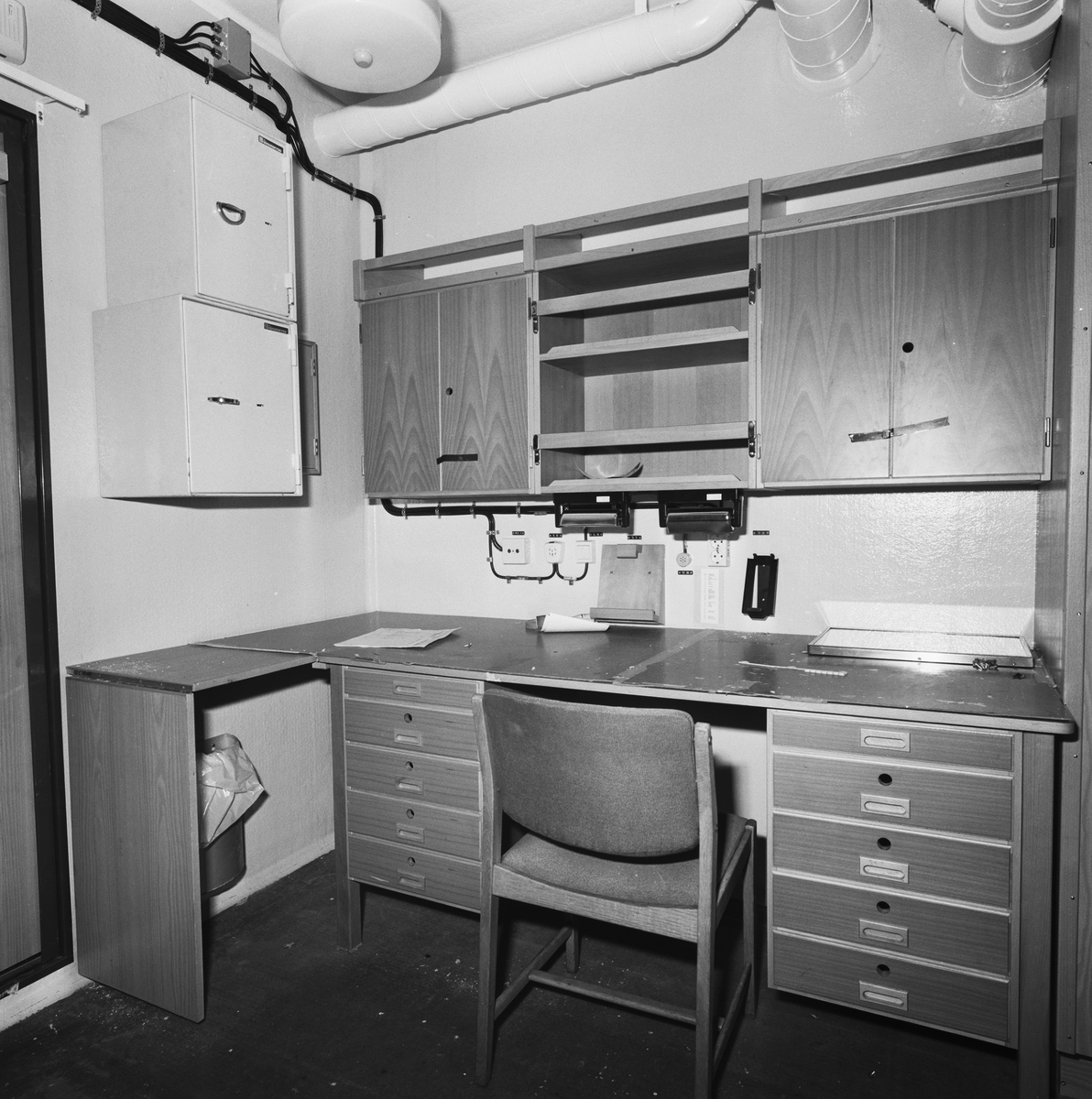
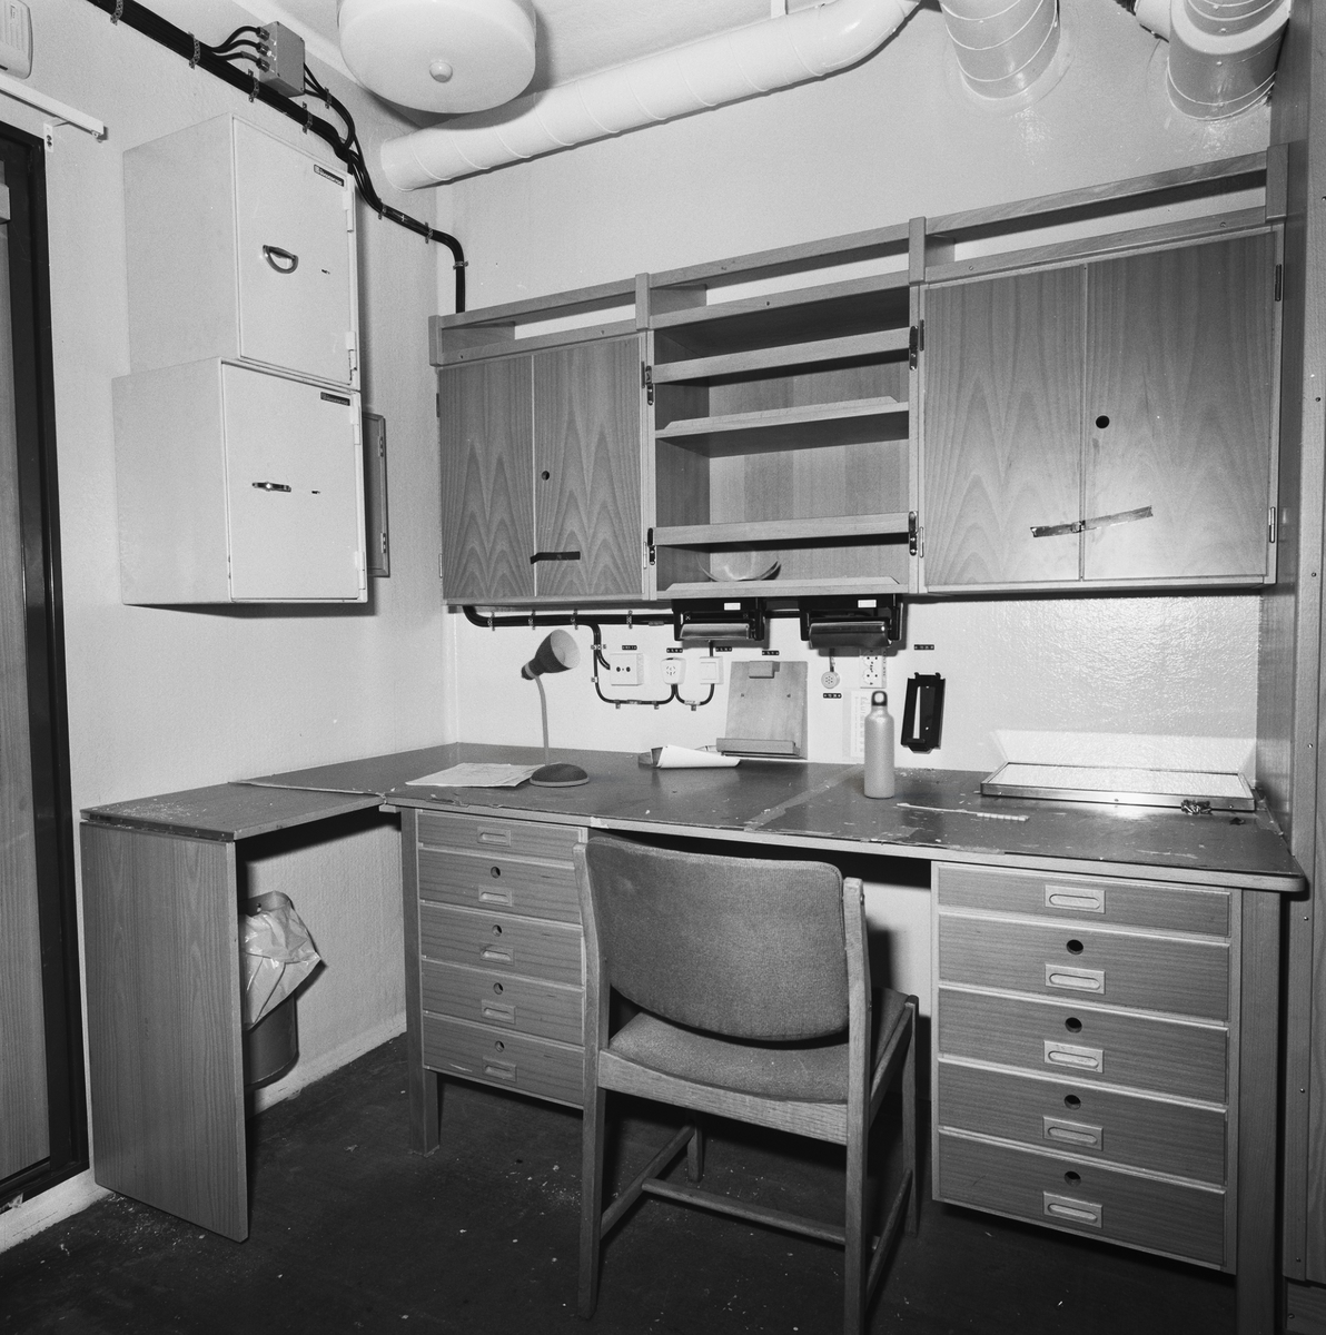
+ desk lamp (545, 705)
+ water bottle (879, 743)
